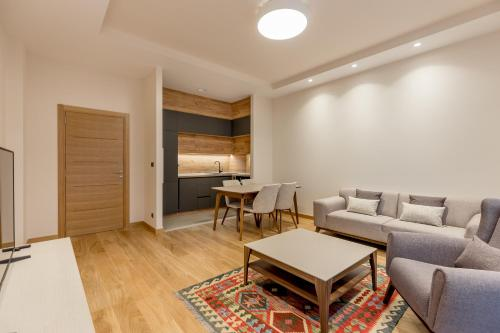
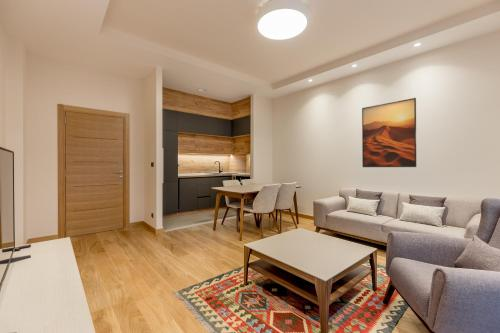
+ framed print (387, 135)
